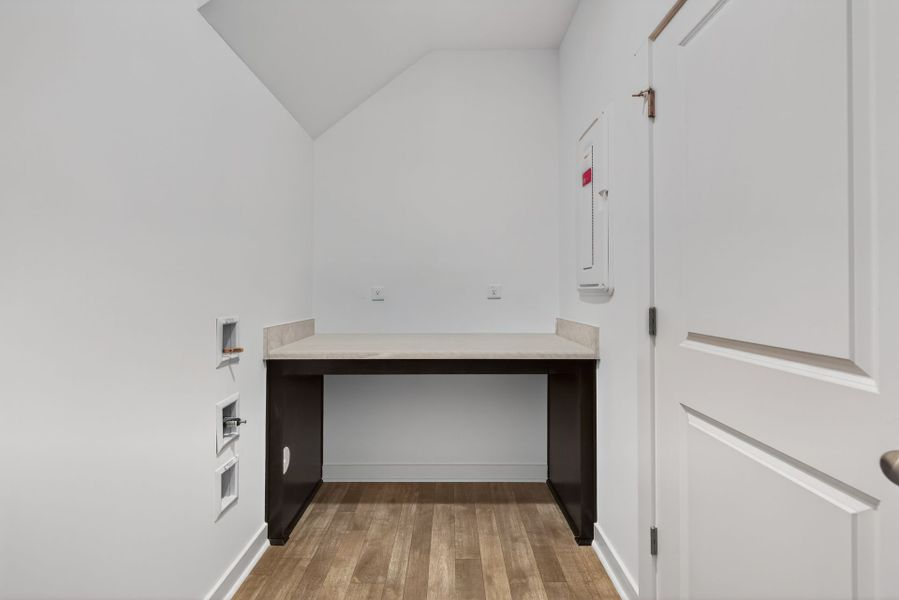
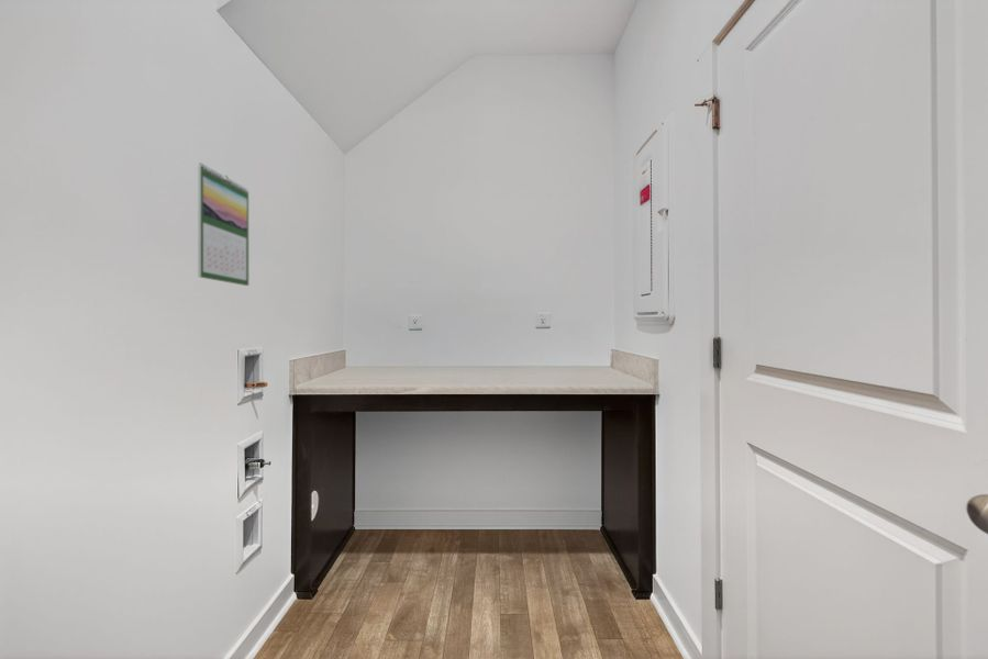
+ calendar (225, 227)
